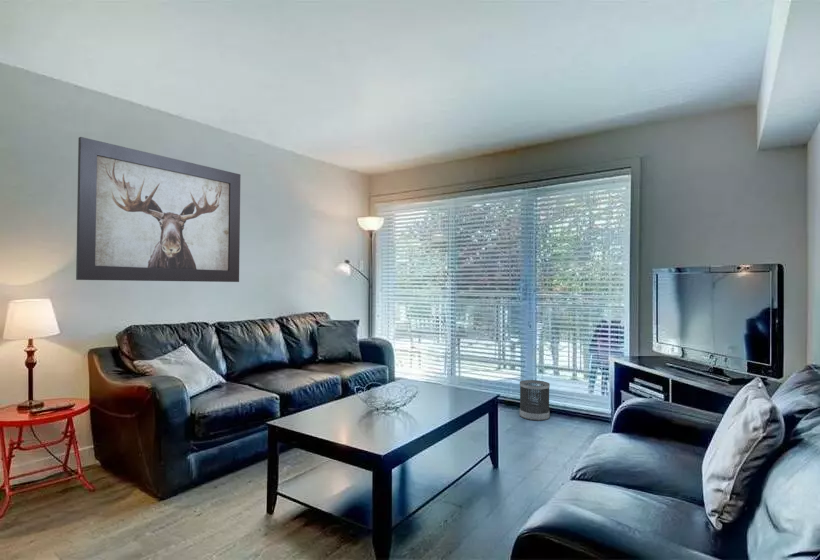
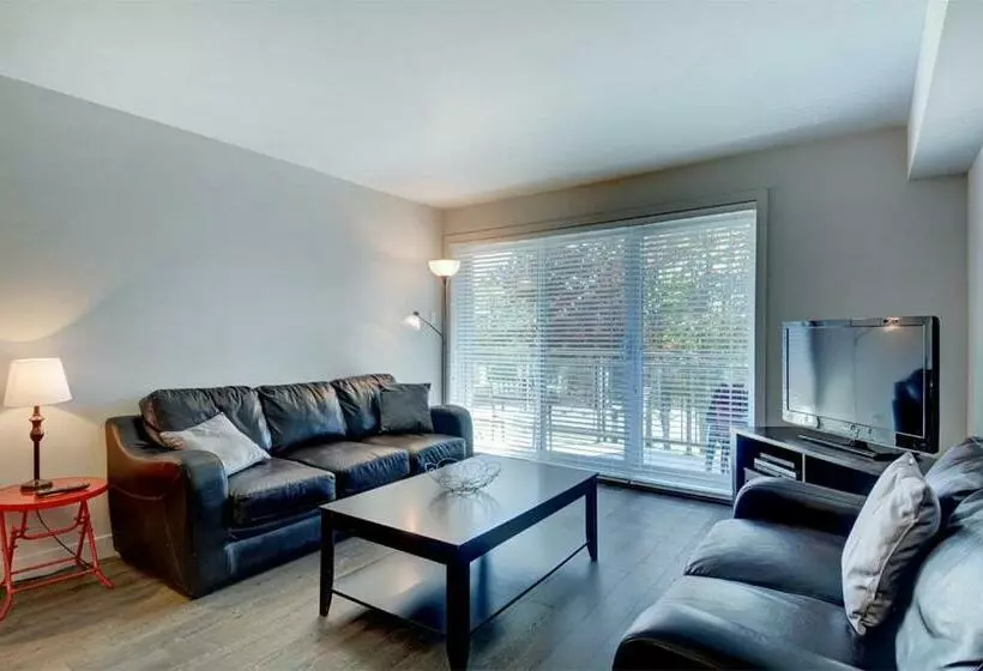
- wastebasket (534, 399)
- wall art (169, 219)
